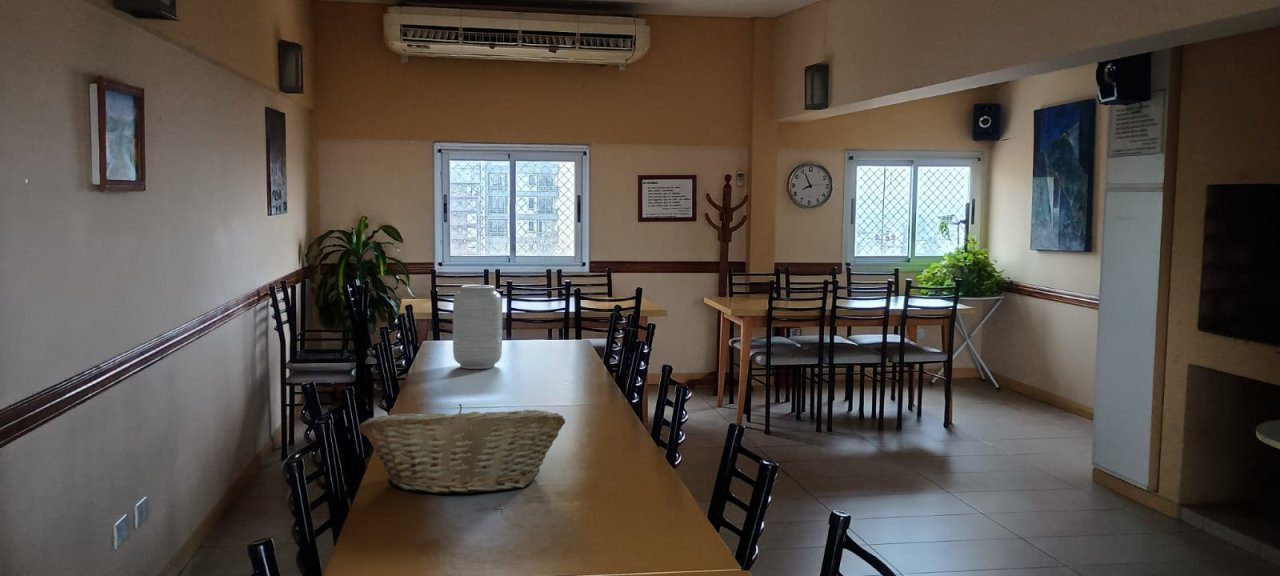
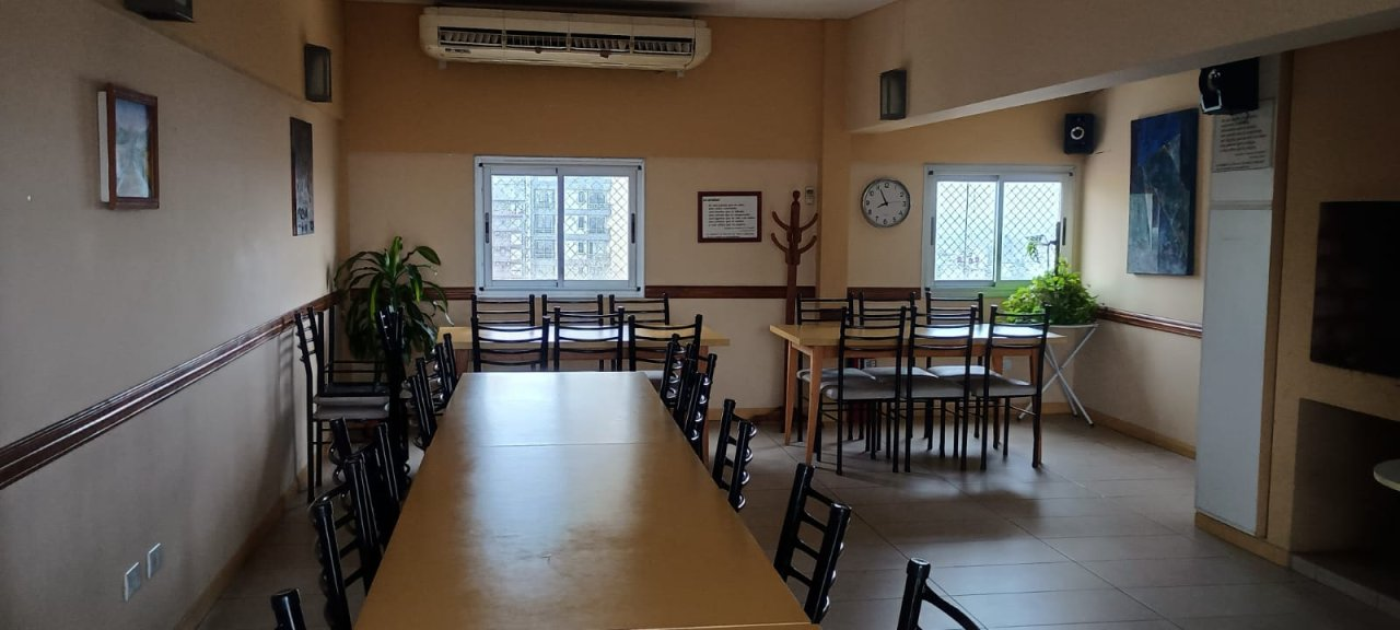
- vase (477, 326)
- fruit basket (463, 440)
